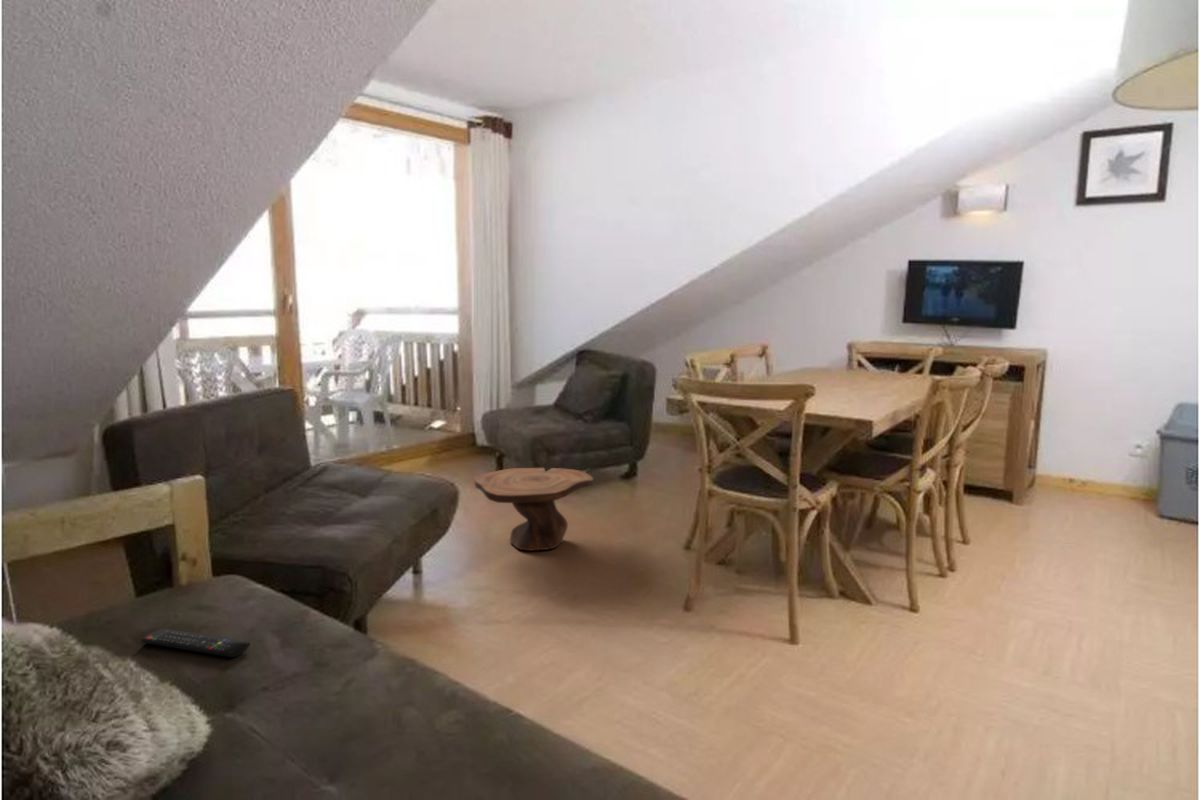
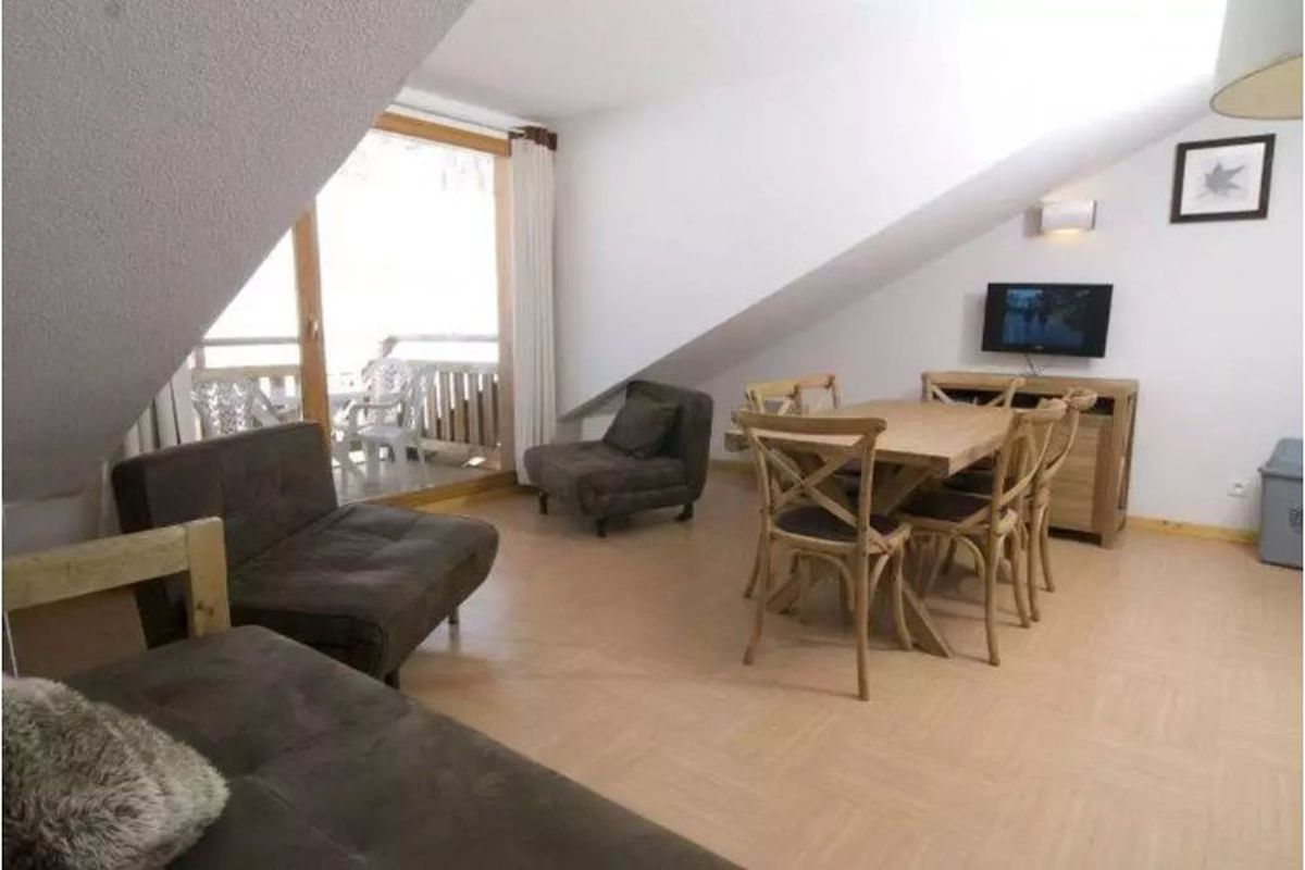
- remote control (194, 643)
- side table (540, 507)
